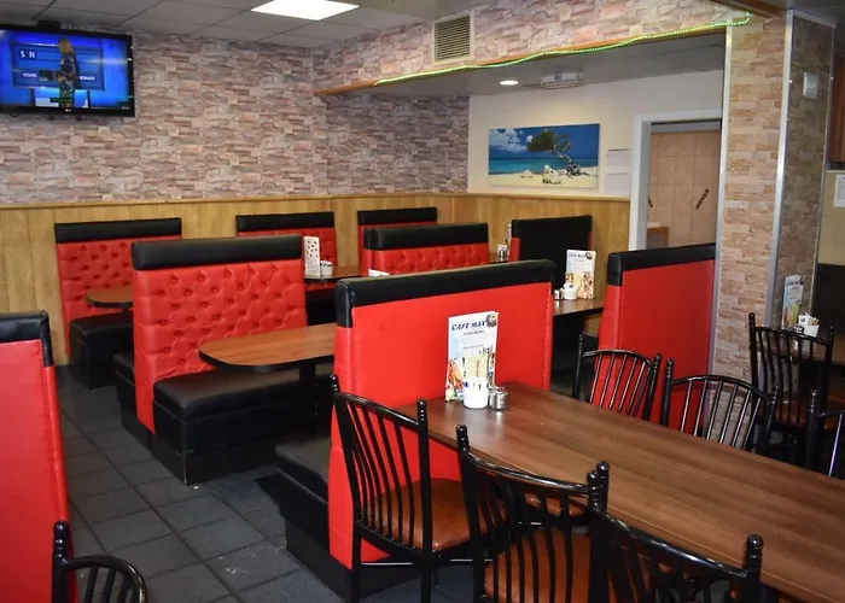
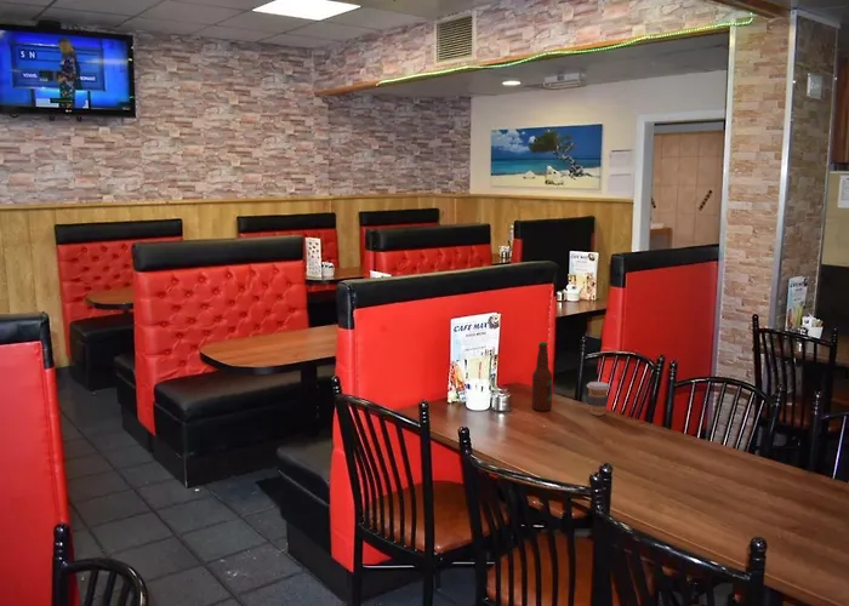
+ coffee cup (597, 398)
+ bottle (542, 375)
